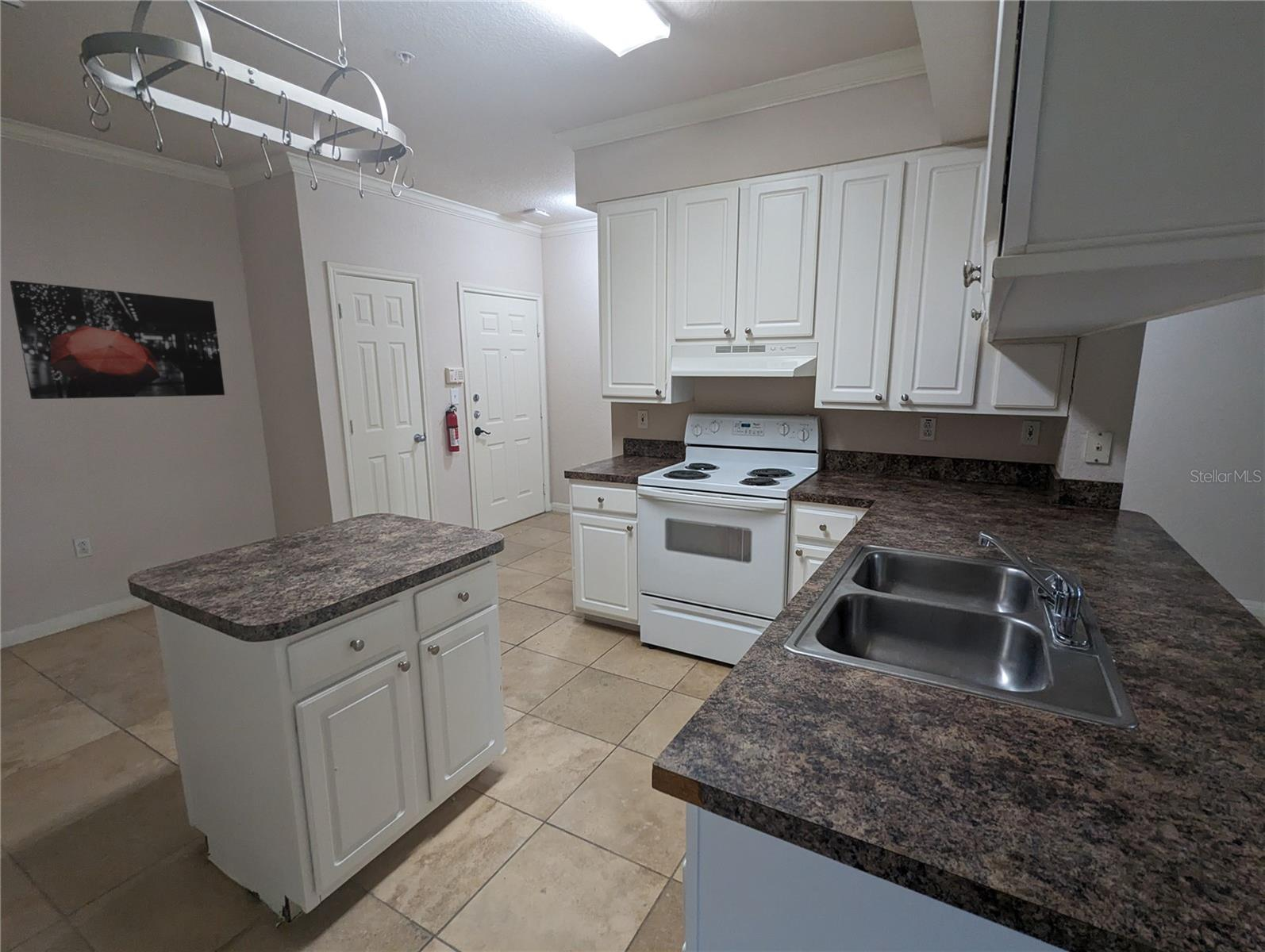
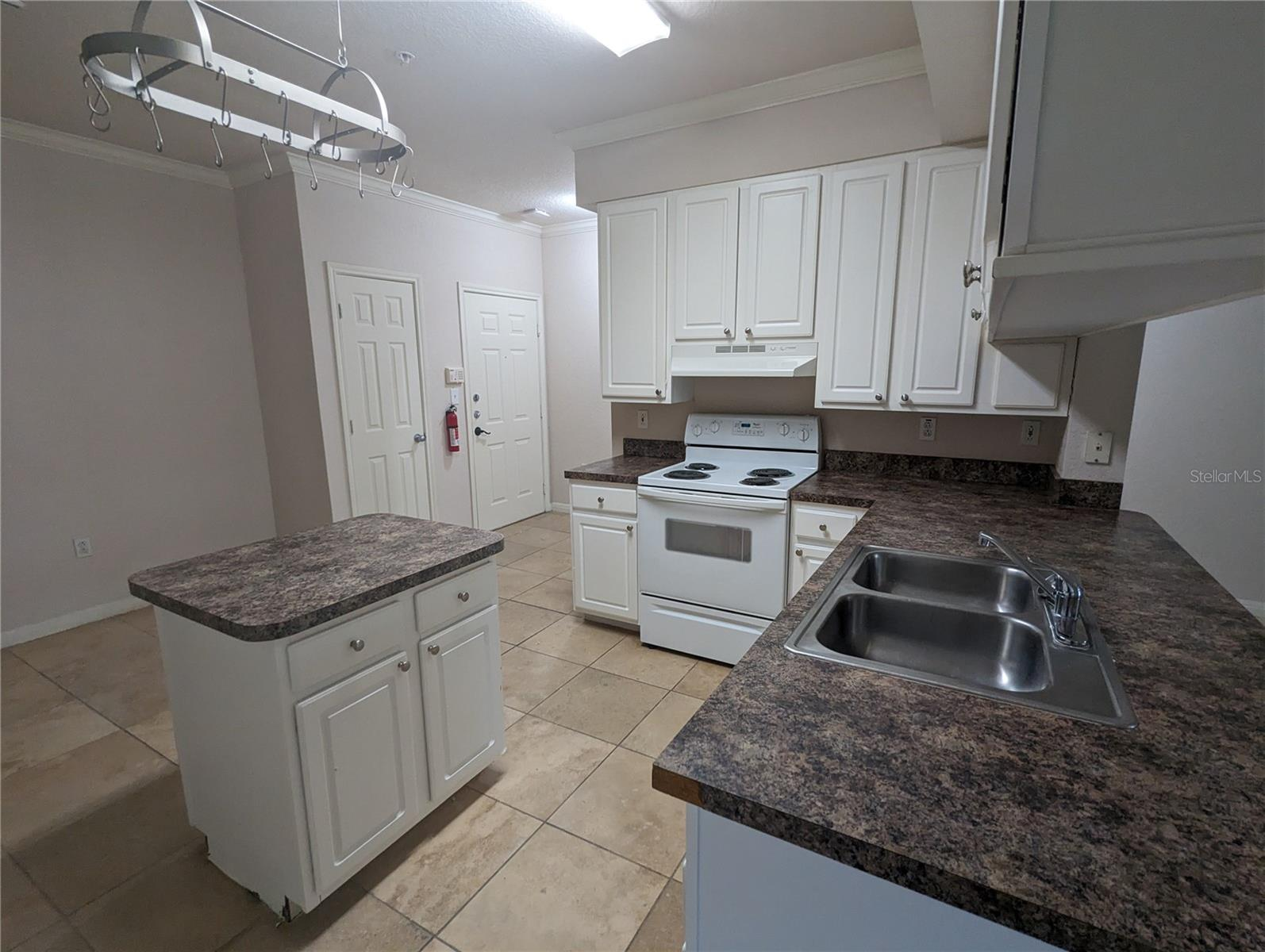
- wall art (131, 345)
